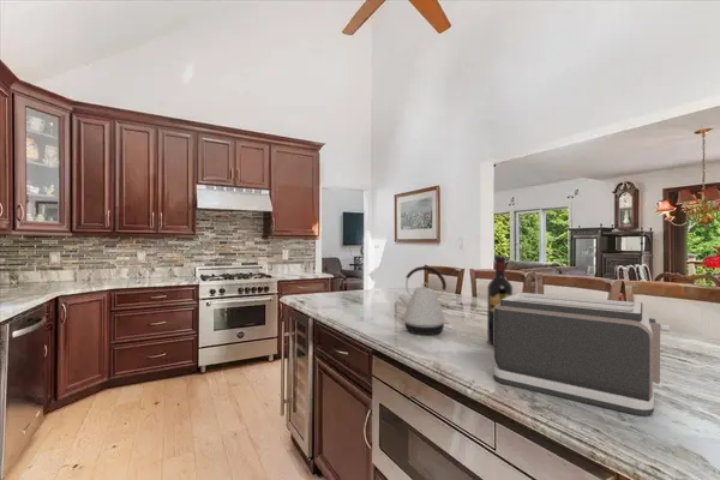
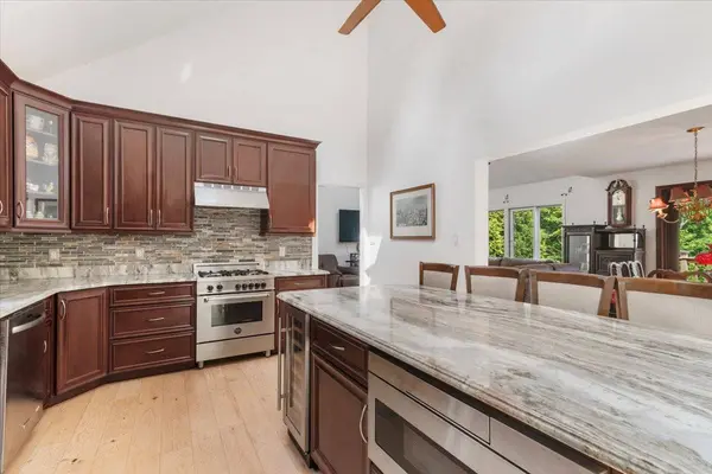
- toaster (575, 343)
- kettle (422, 298)
- wine bottle (499, 299)
